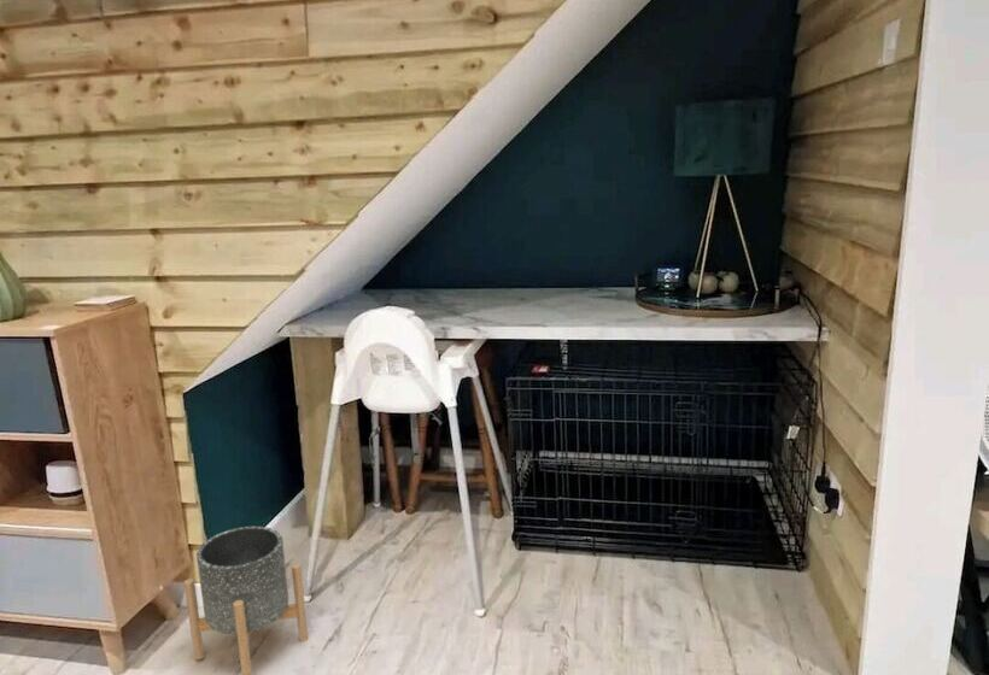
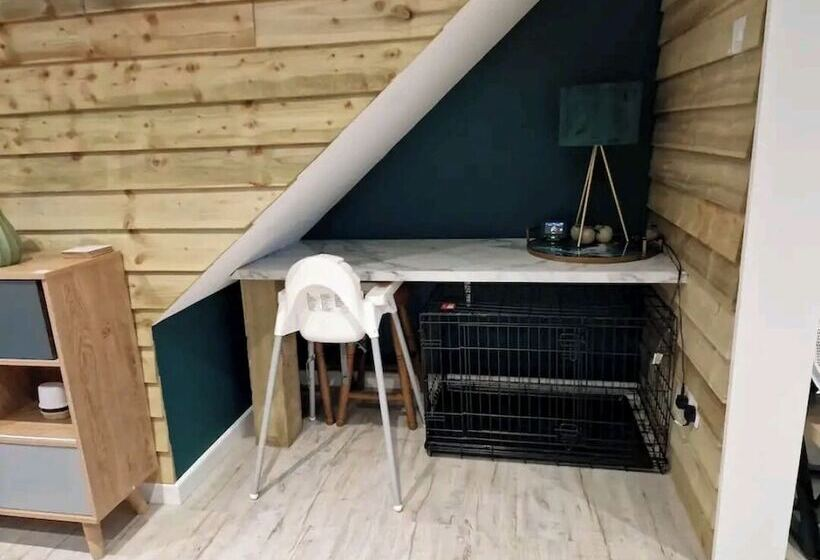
- planter (246, 598)
